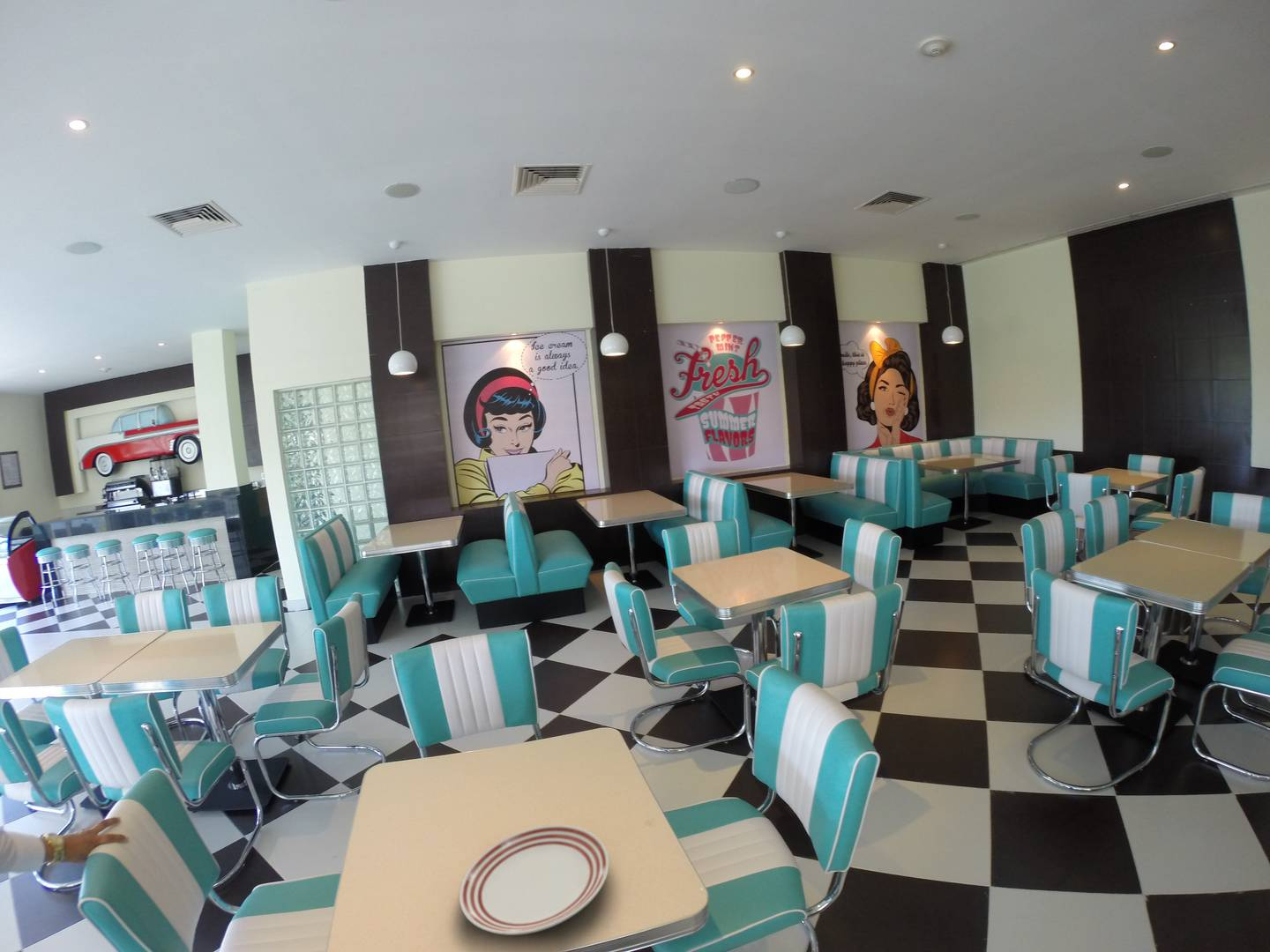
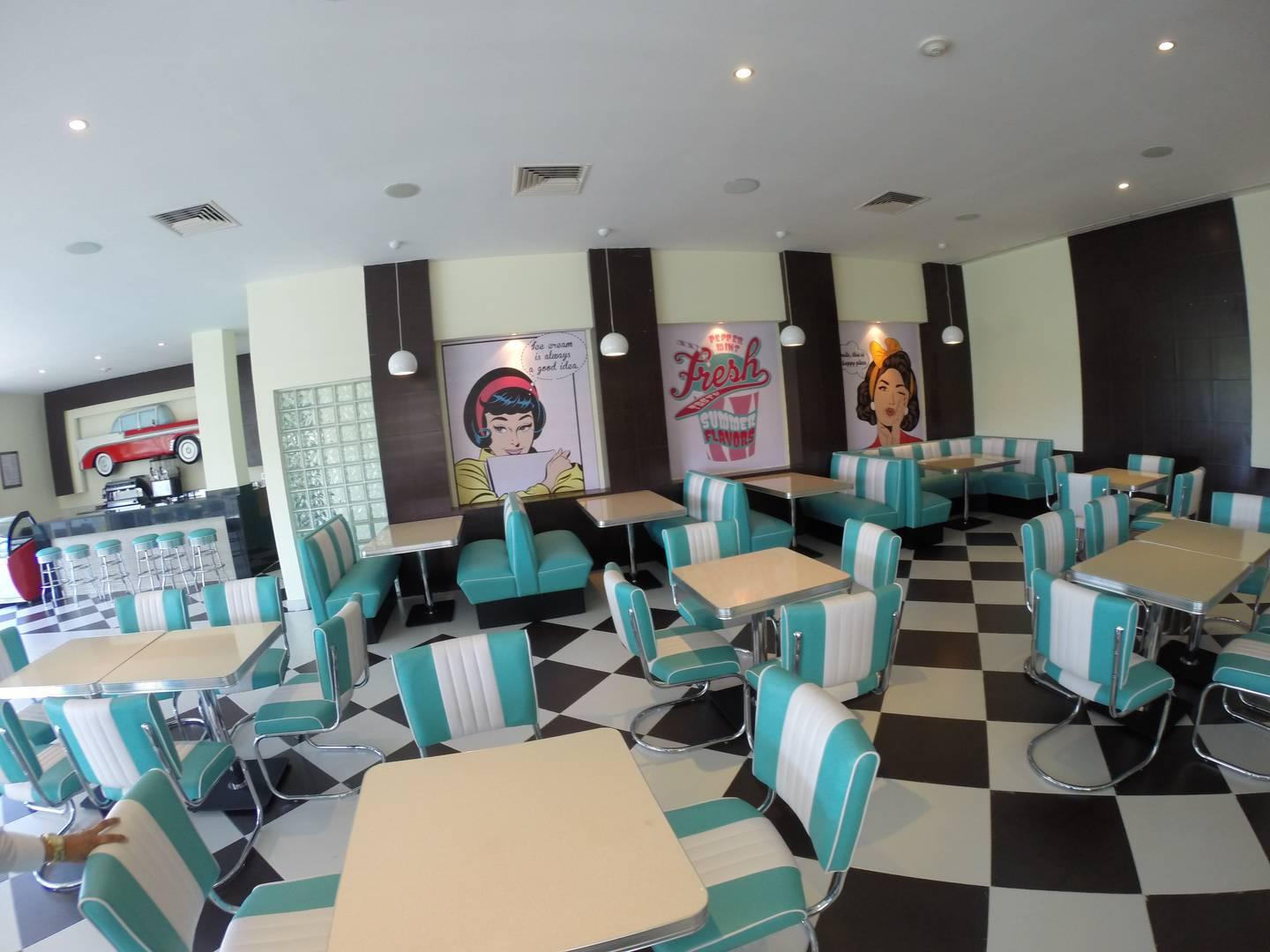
- dinner plate (536, 879)
